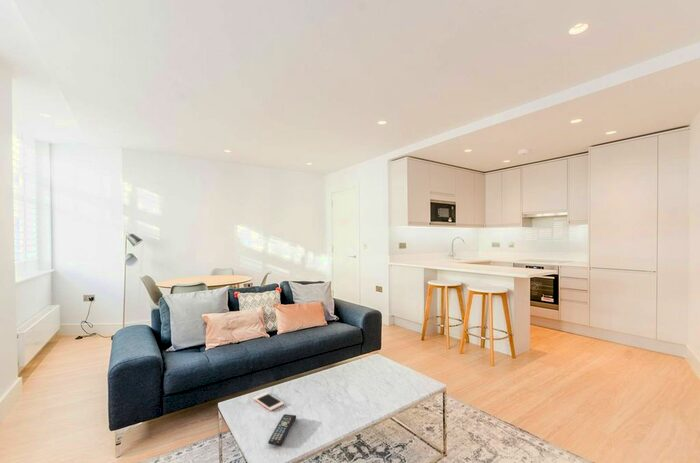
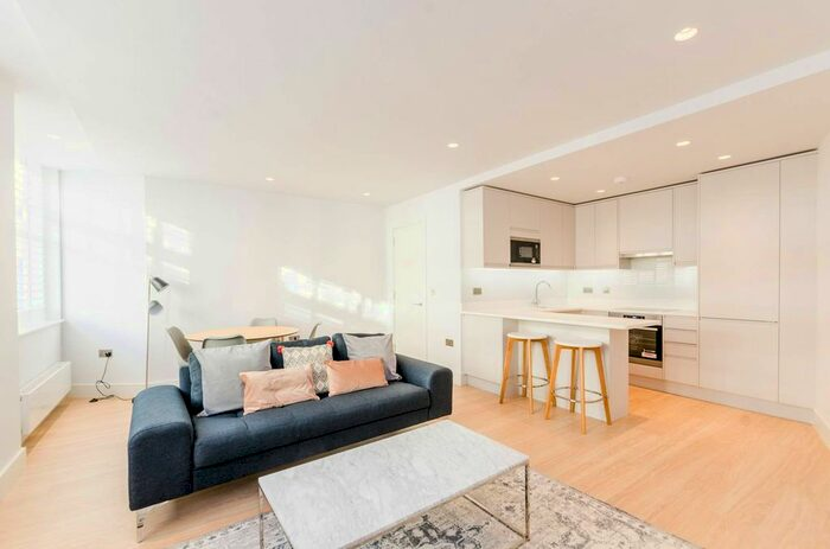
- remote control (283, 428)
- cell phone (268, 401)
